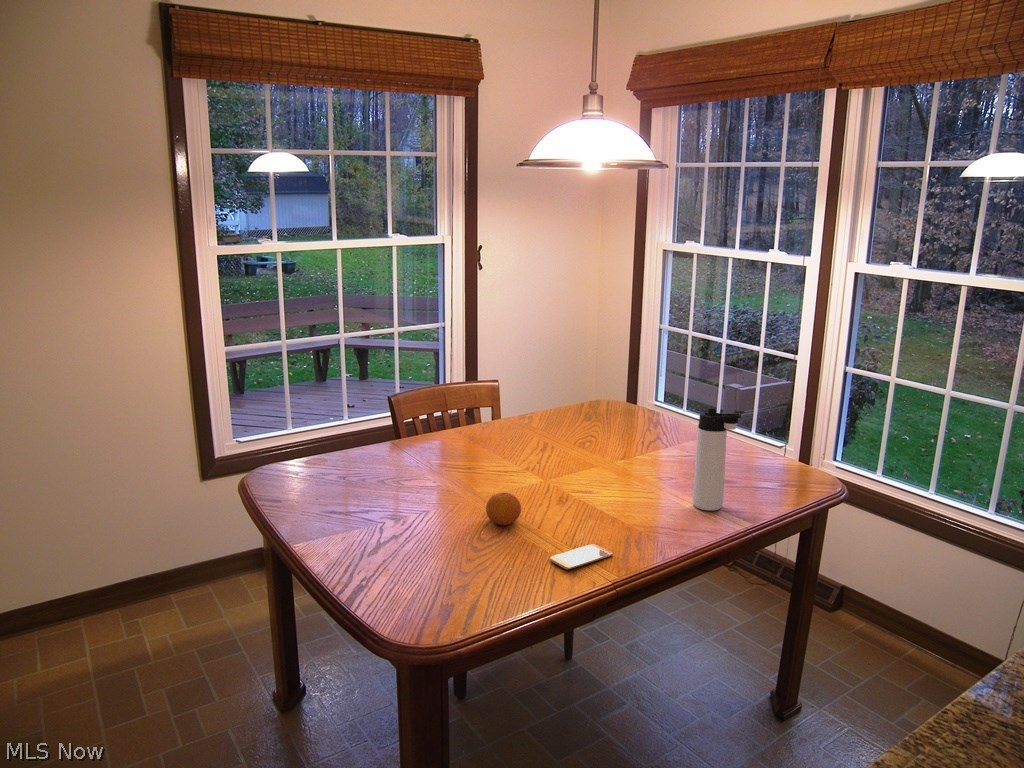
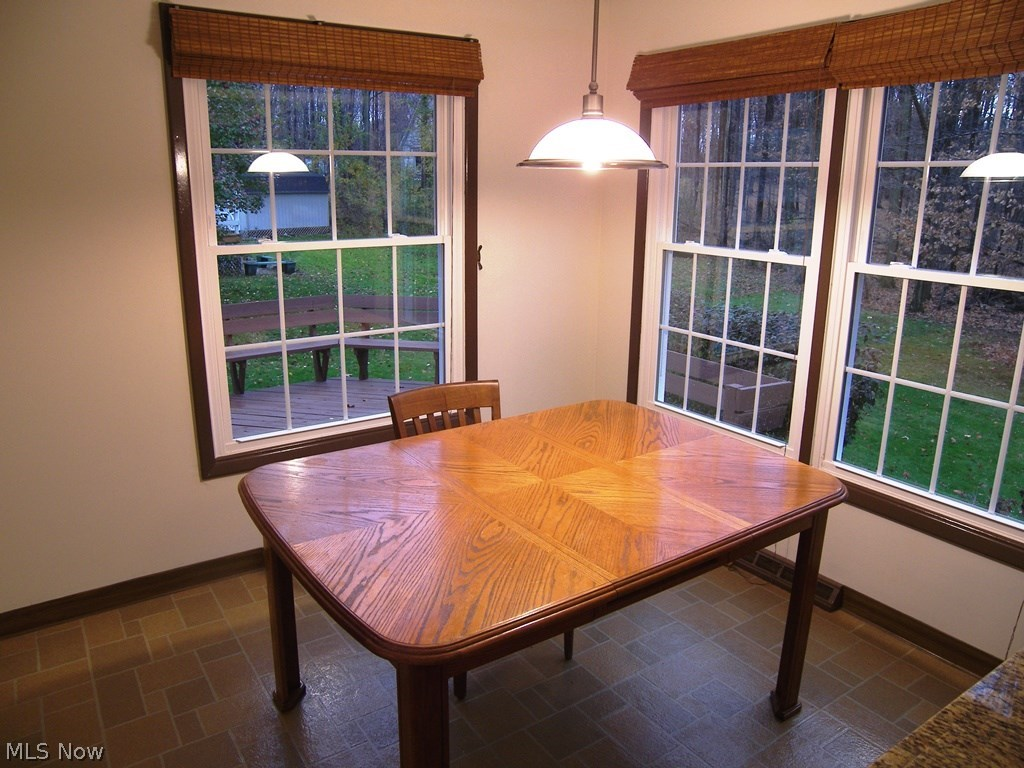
- fruit (503, 508)
- thermos bottle (716, 460)
- smartphone (581, 556)
